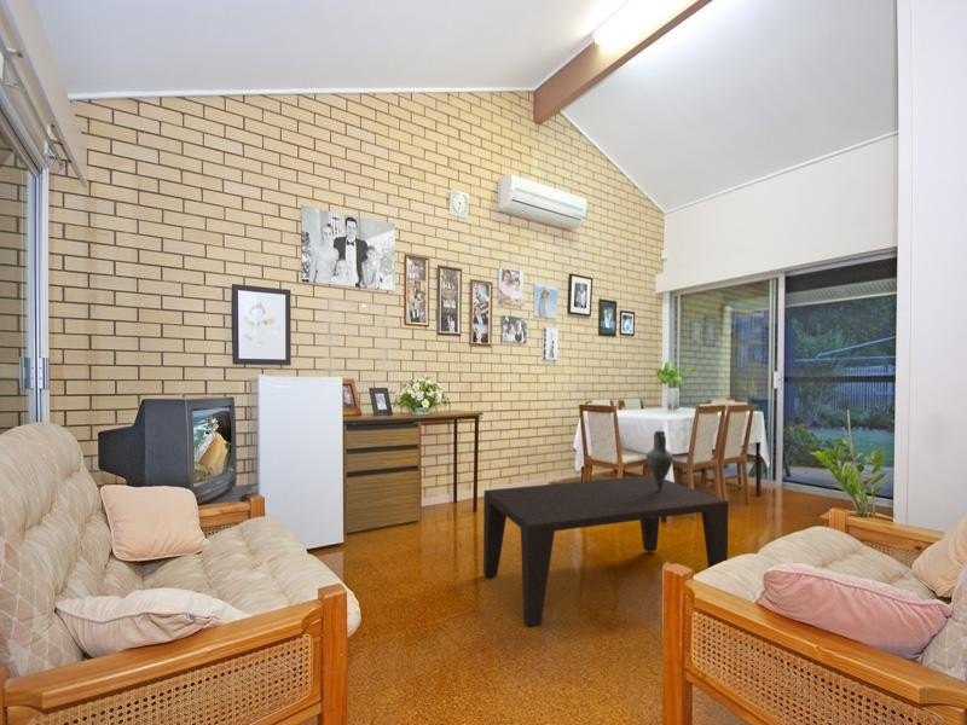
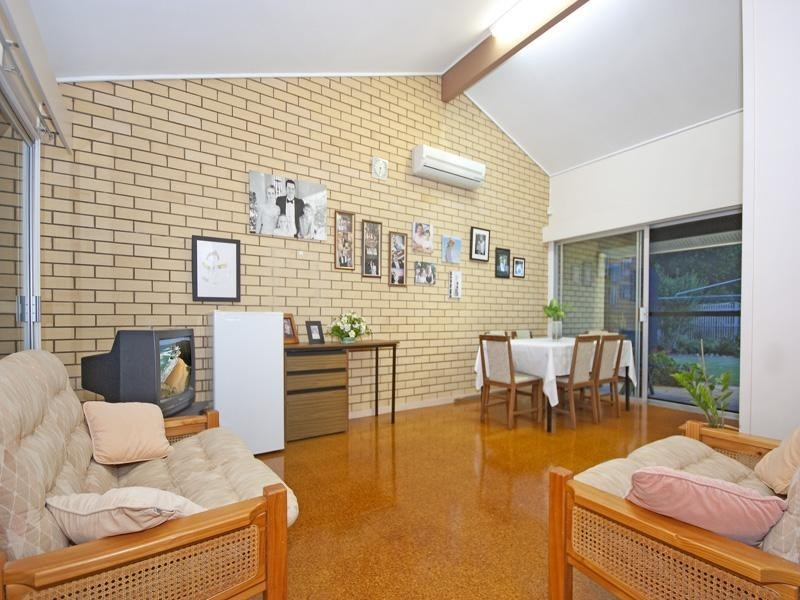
- coffee table (601, 524)
- vase (659, 460)
